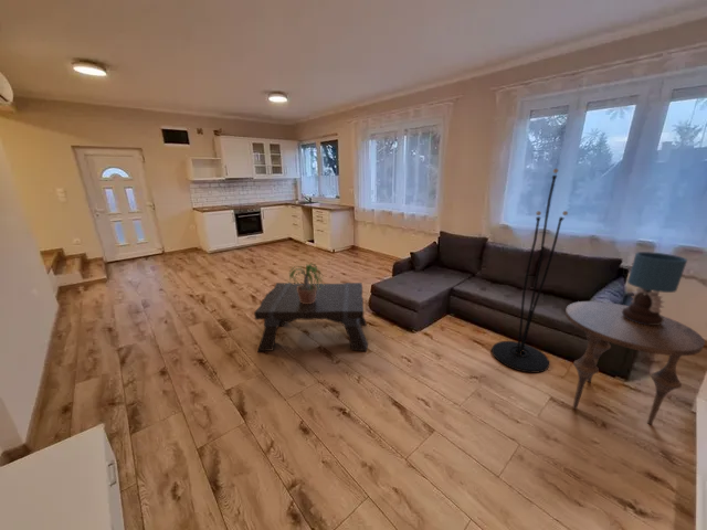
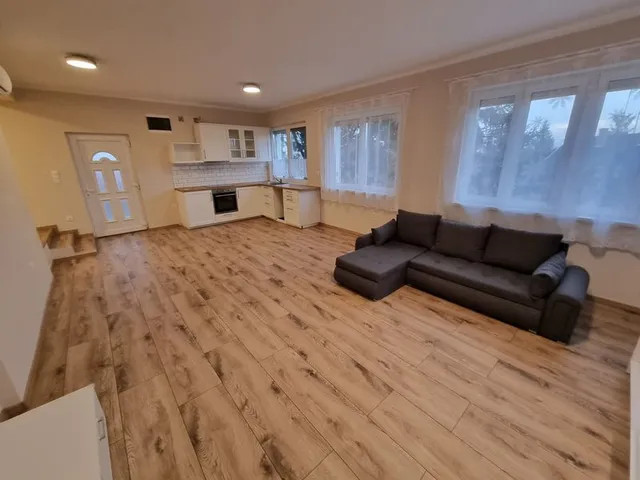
- side table (608, 349)
- potted plant (310, 282)
- table lamp (650, 288)
- coffee table (315, 315)
- floor lamp (537, 272)
